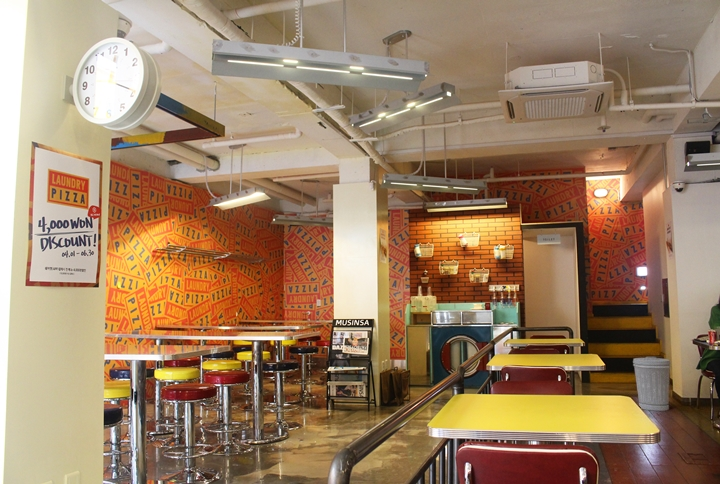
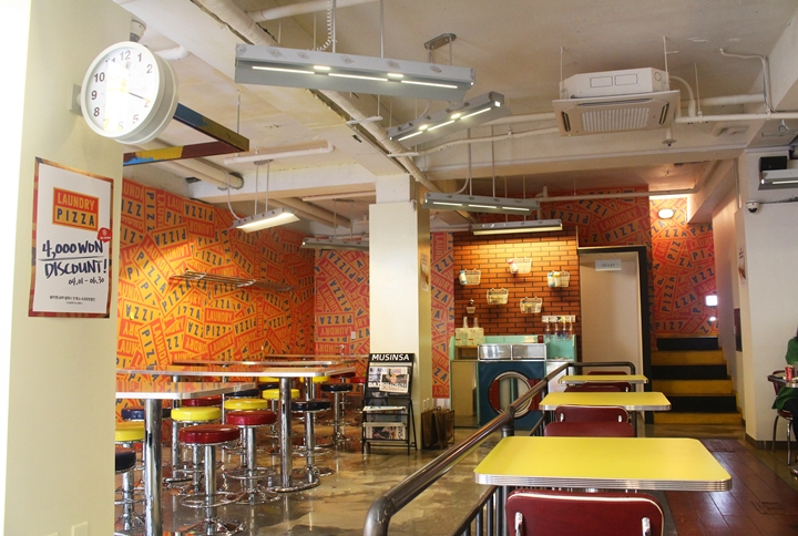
- trash can (652, 382)
